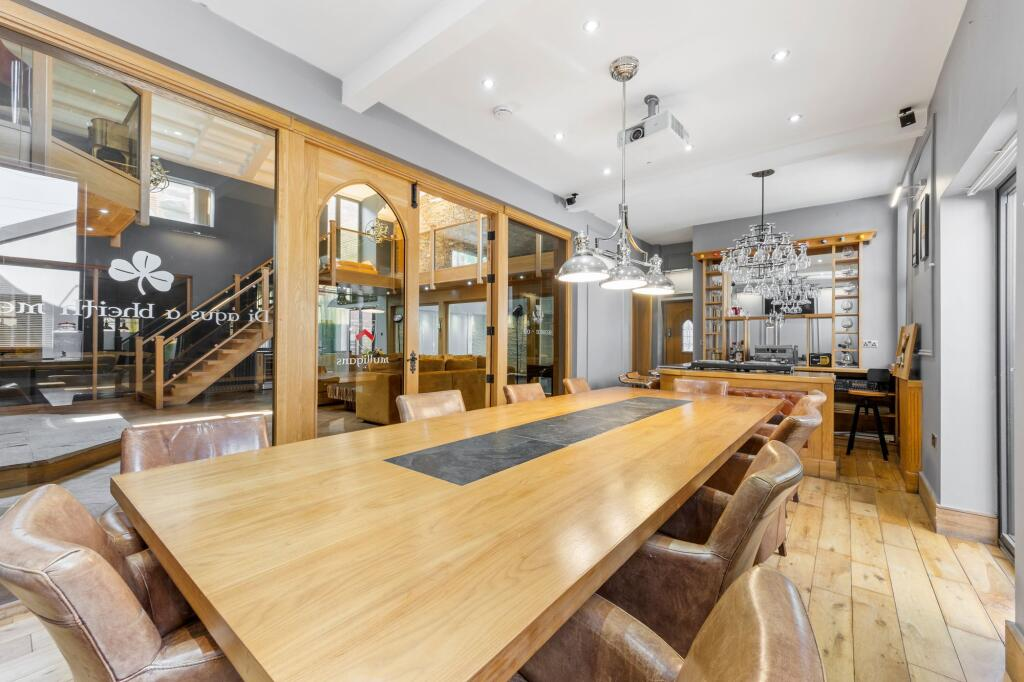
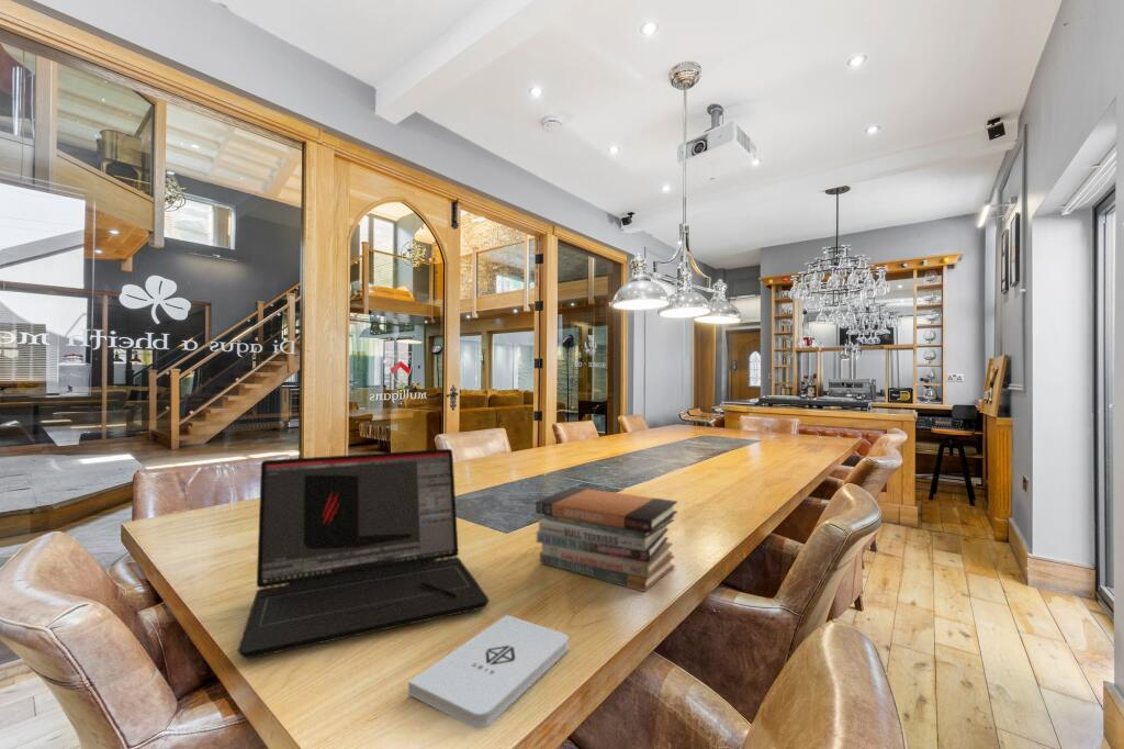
+ laptop (369, 530)
+ notepad (496, 662)
+ book stack (605, 532)
